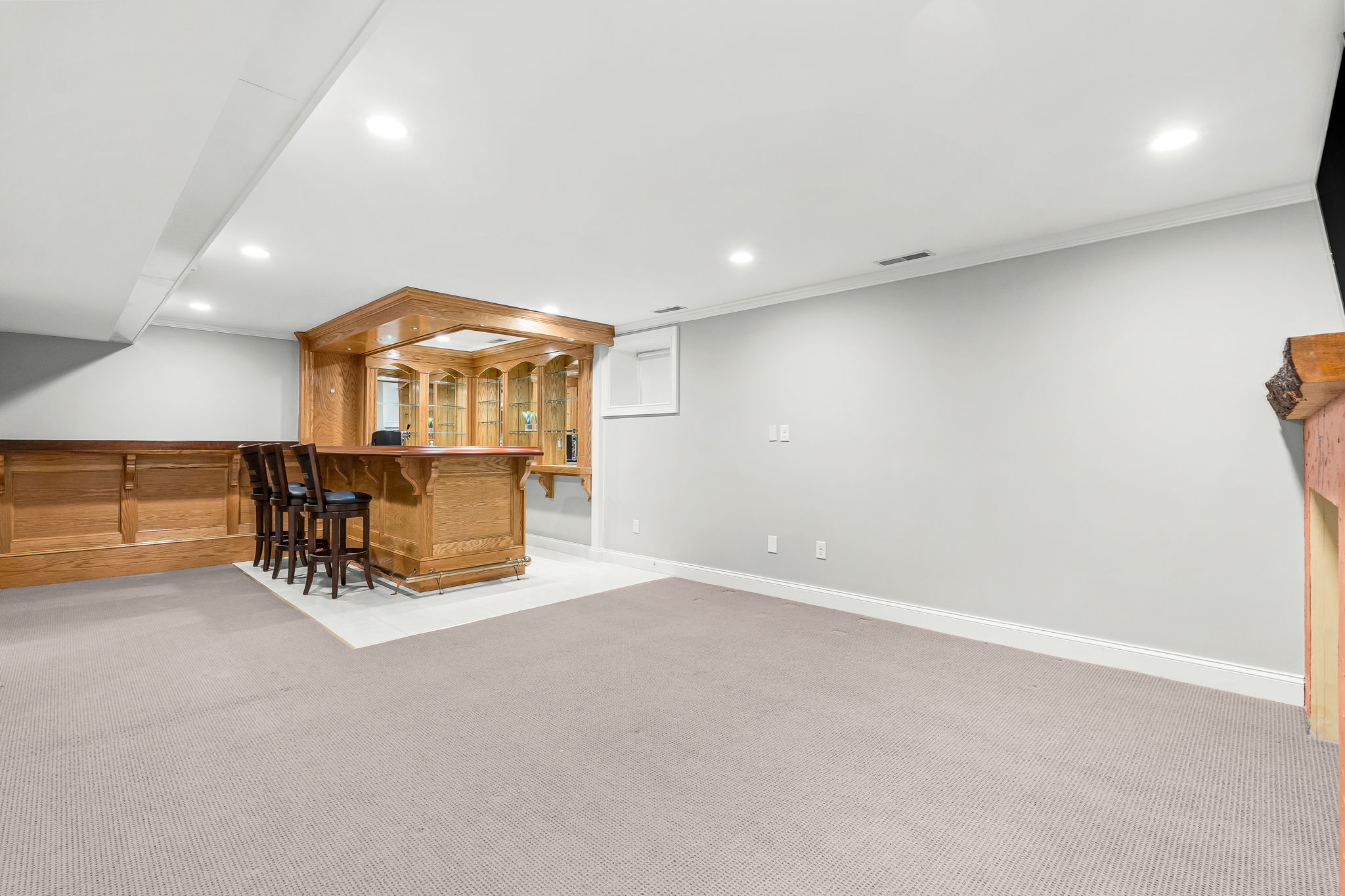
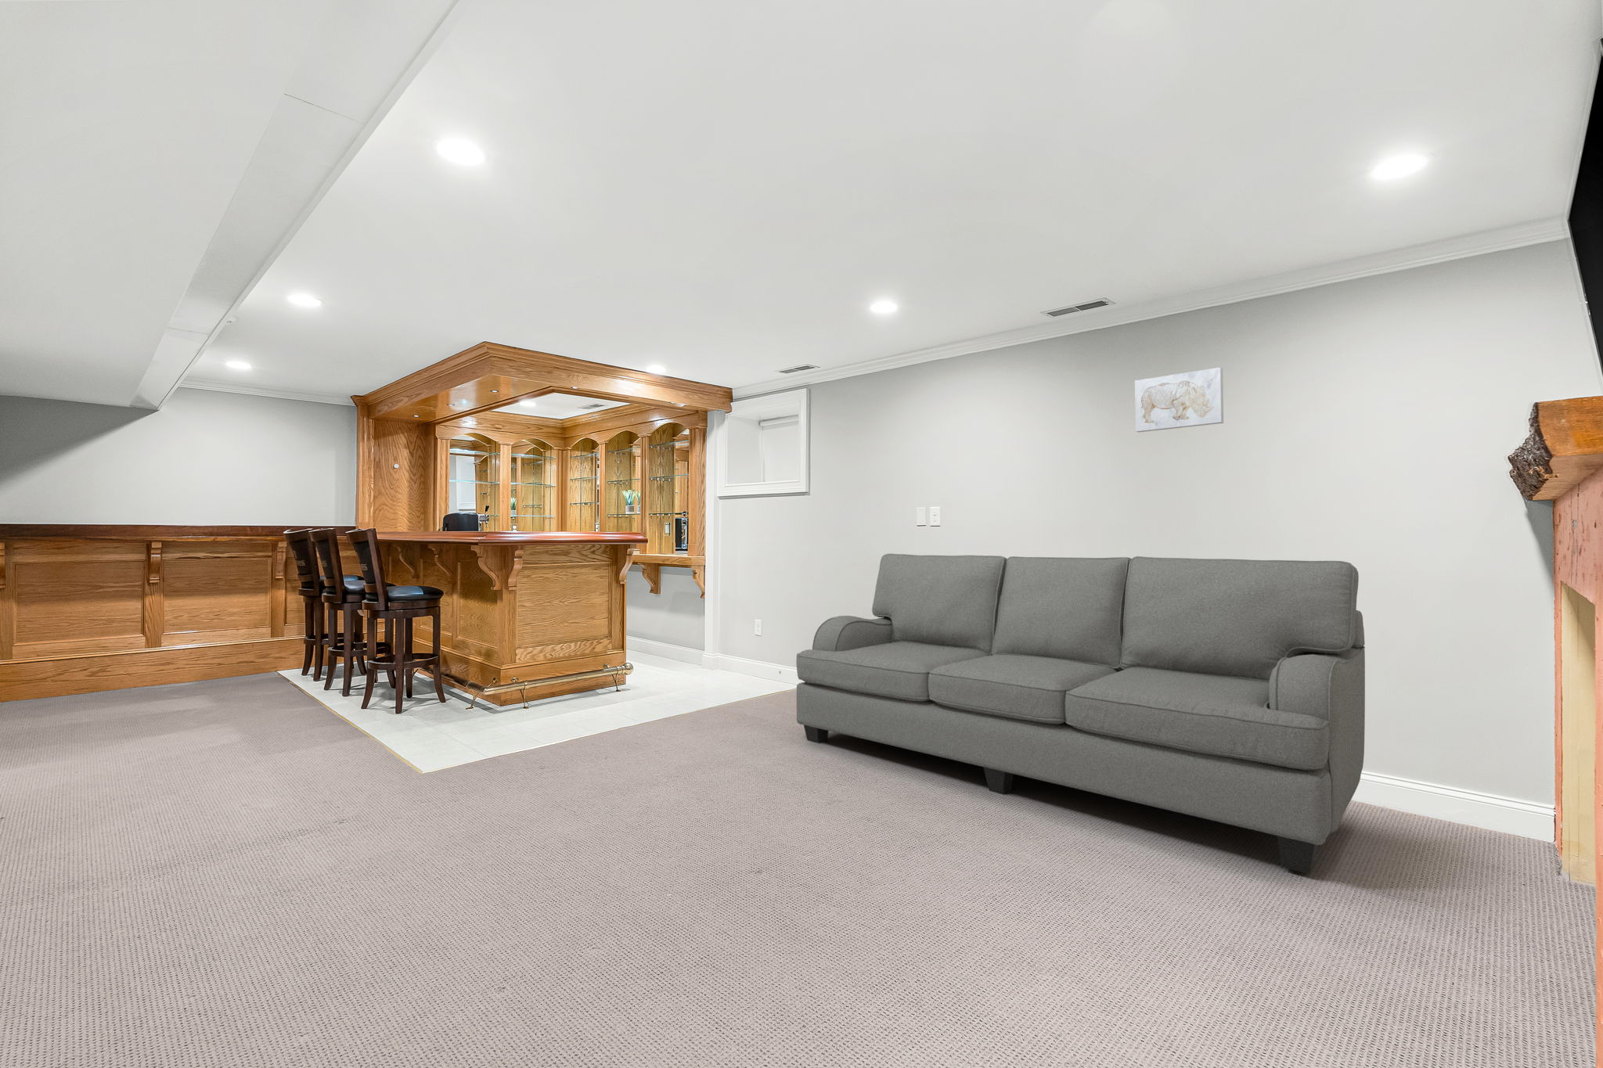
+ wall art (1178, 401)
+ sofa (1040, 662)
